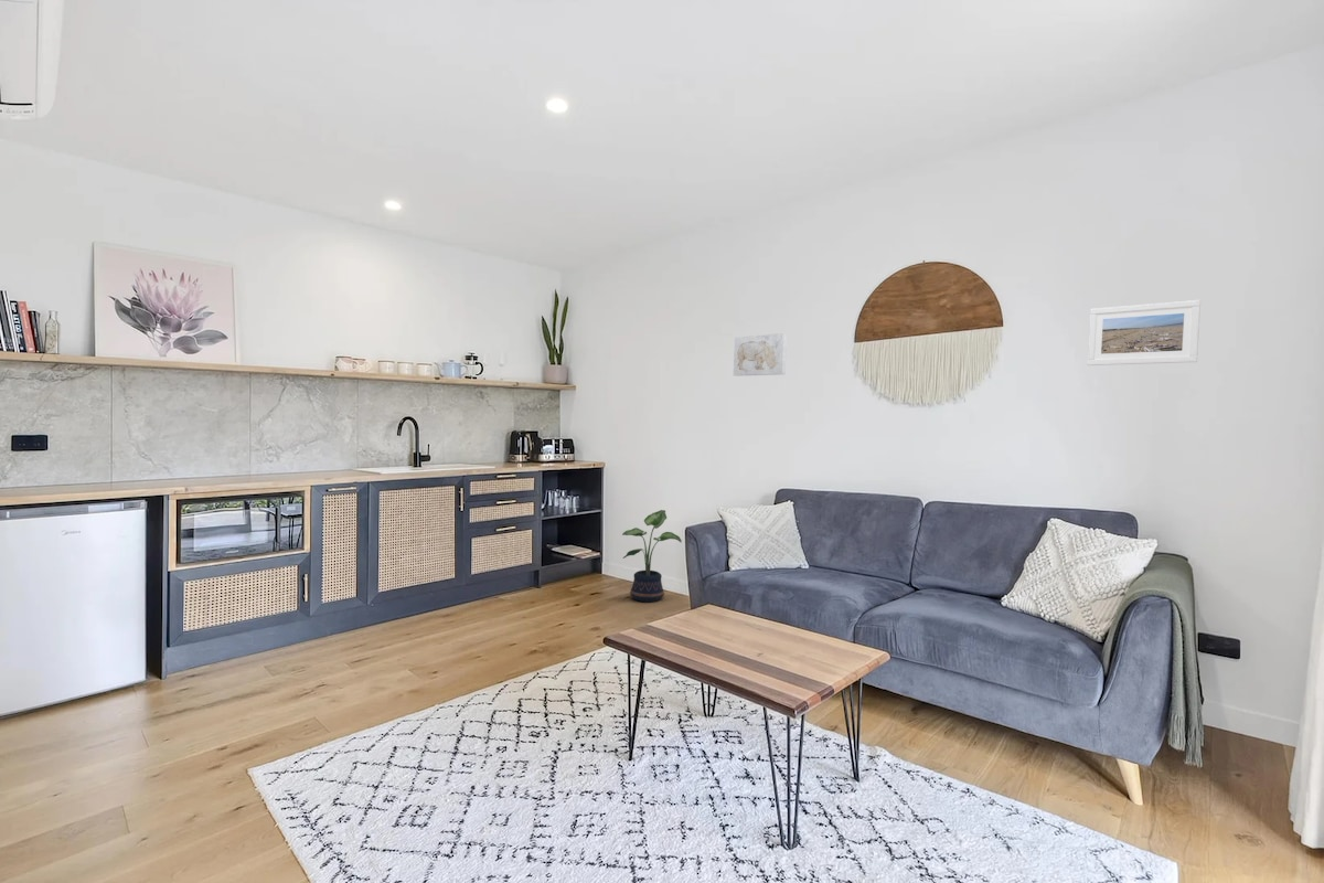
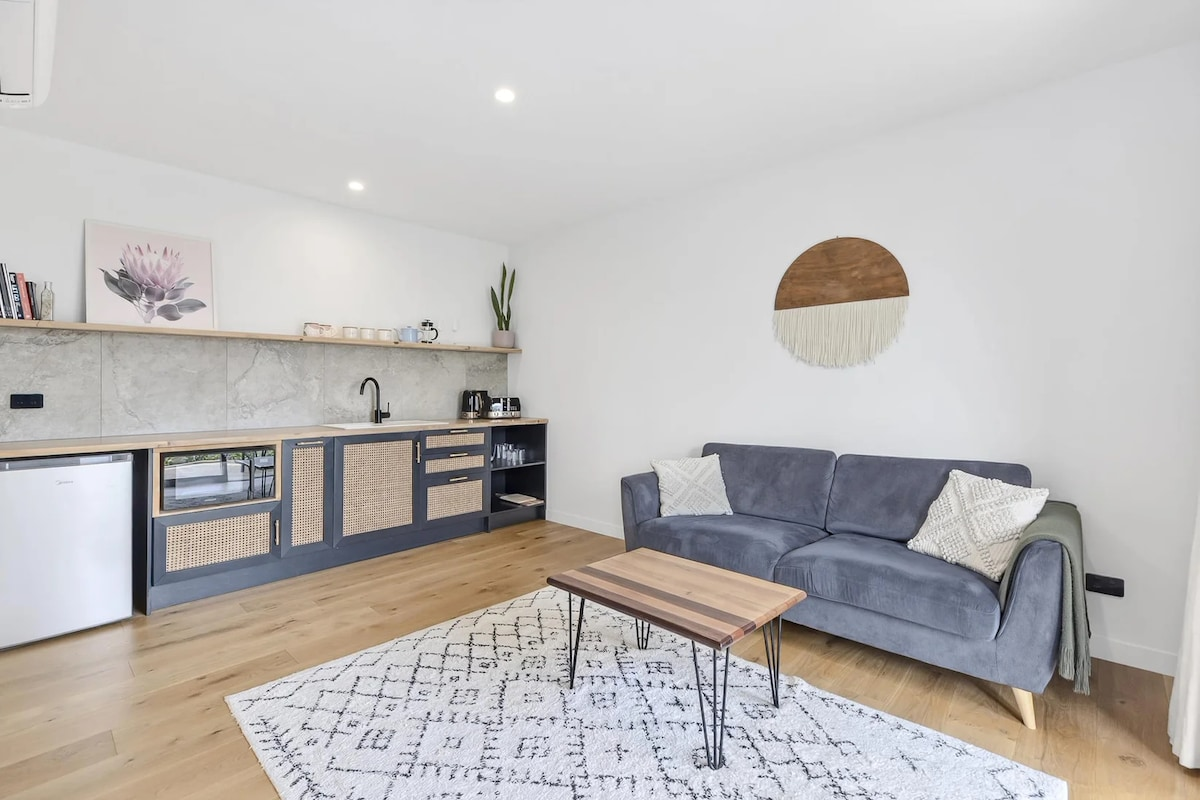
- potted plant (651, 554)
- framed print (1141, 333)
- wall art (759, 354)
